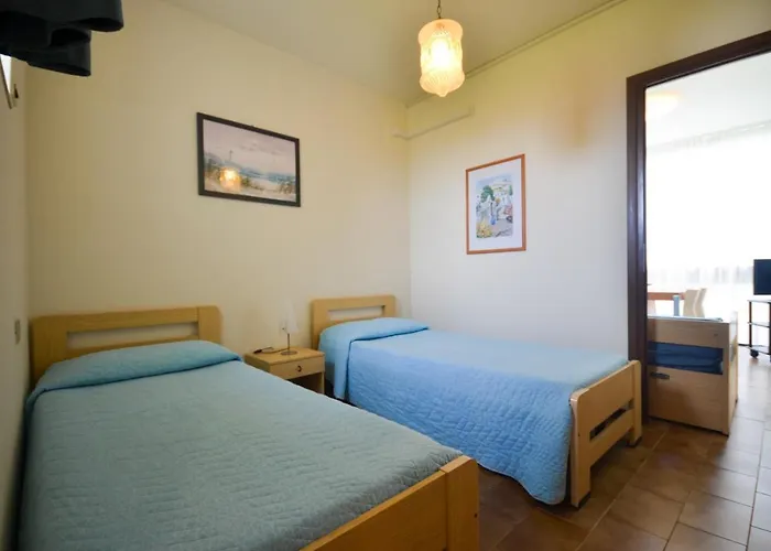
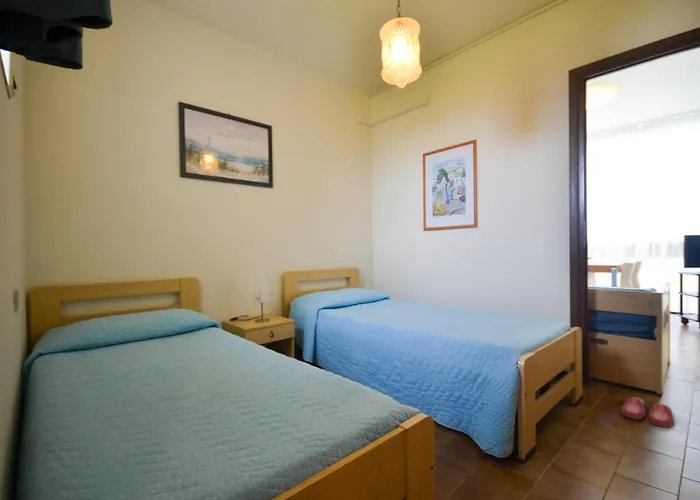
+ slippers (644, 408)
